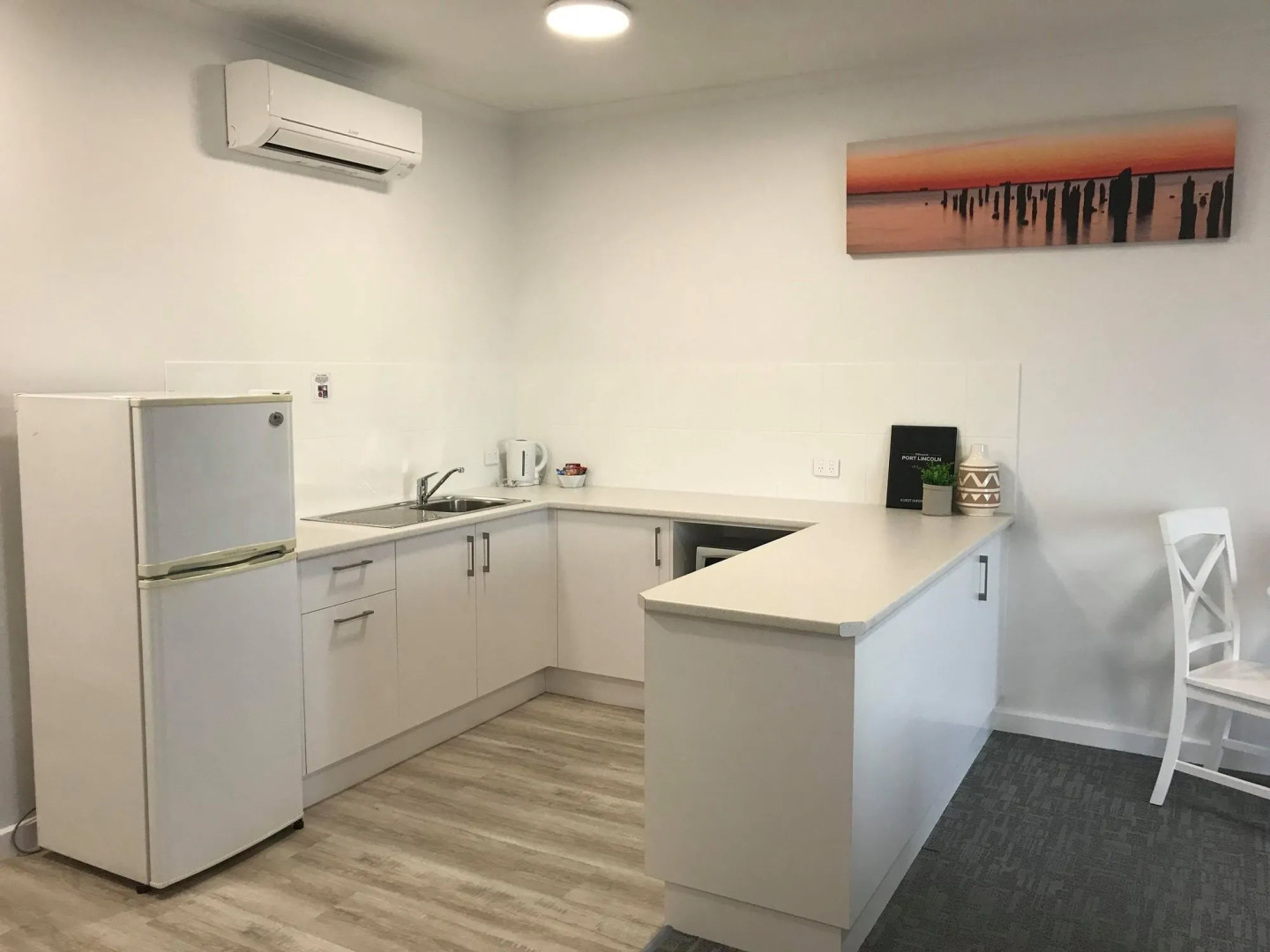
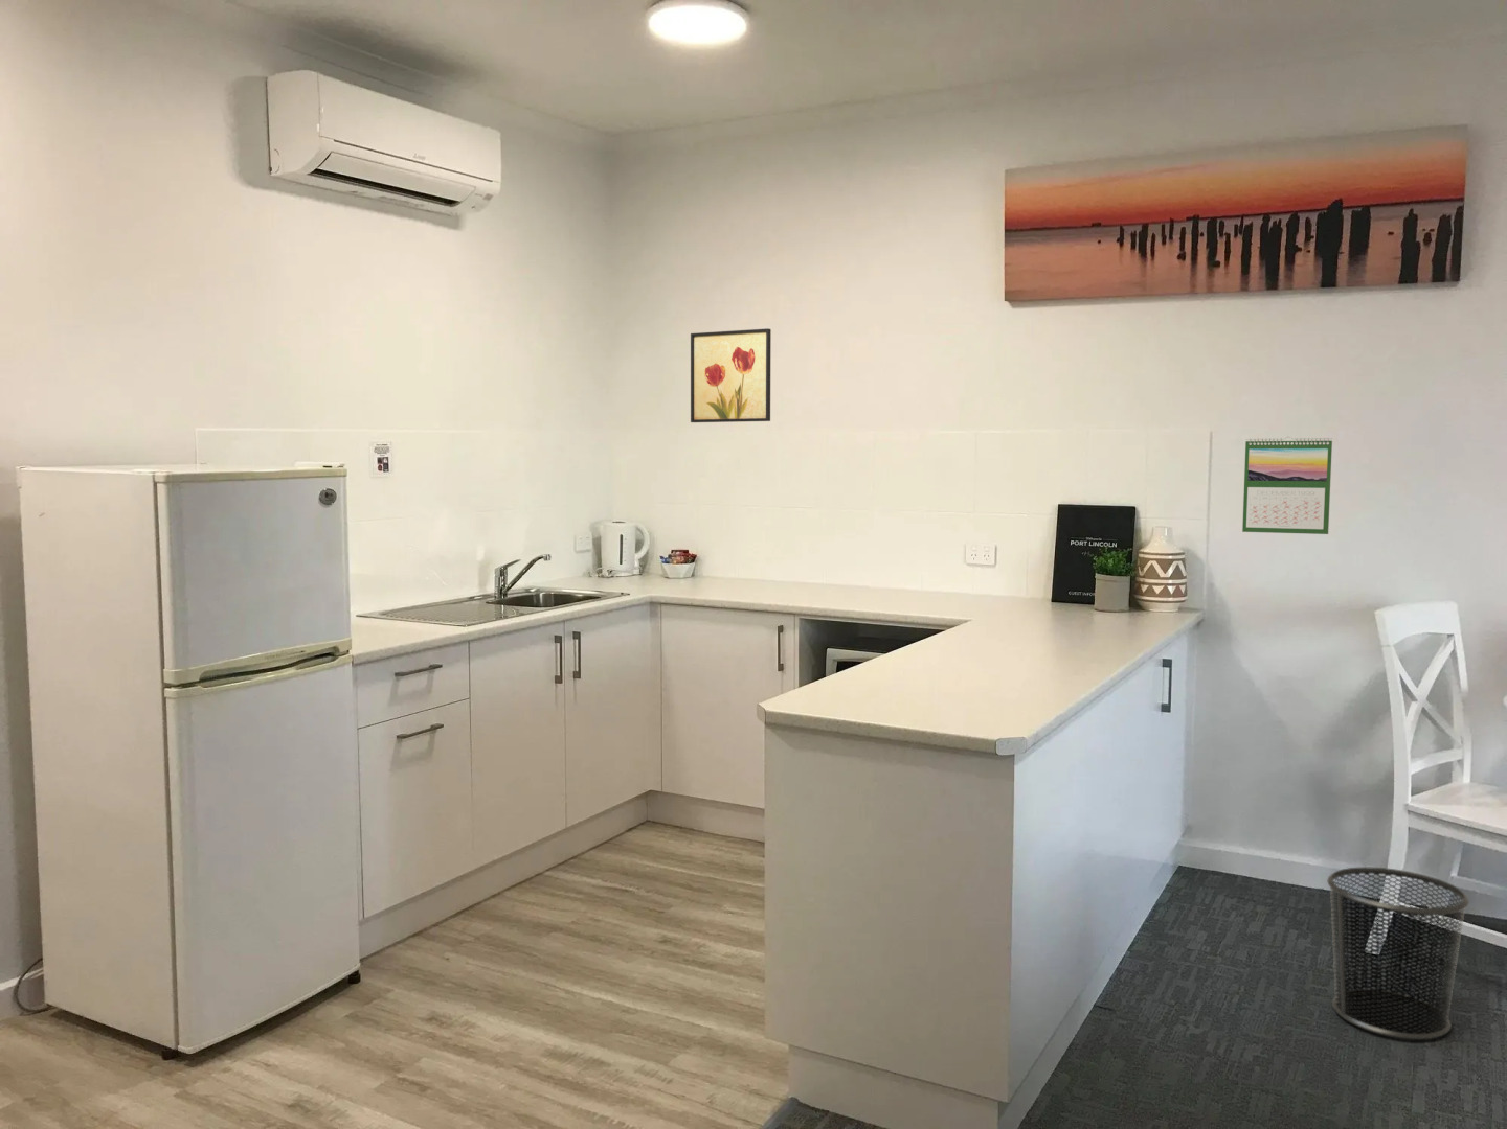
+ waste bin (1393, 951)
+ calendar (1286, 484)
+ wall art (731, 376)
